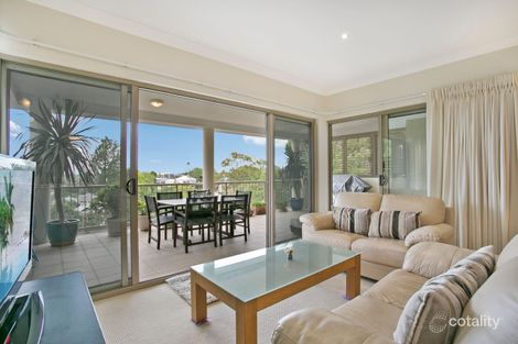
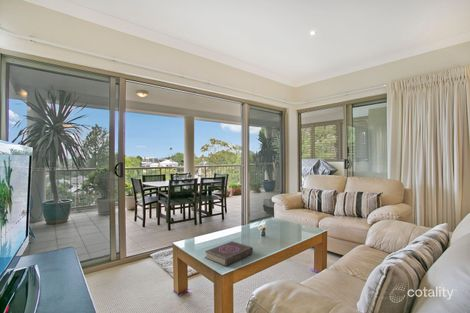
+ book (229, 252)
